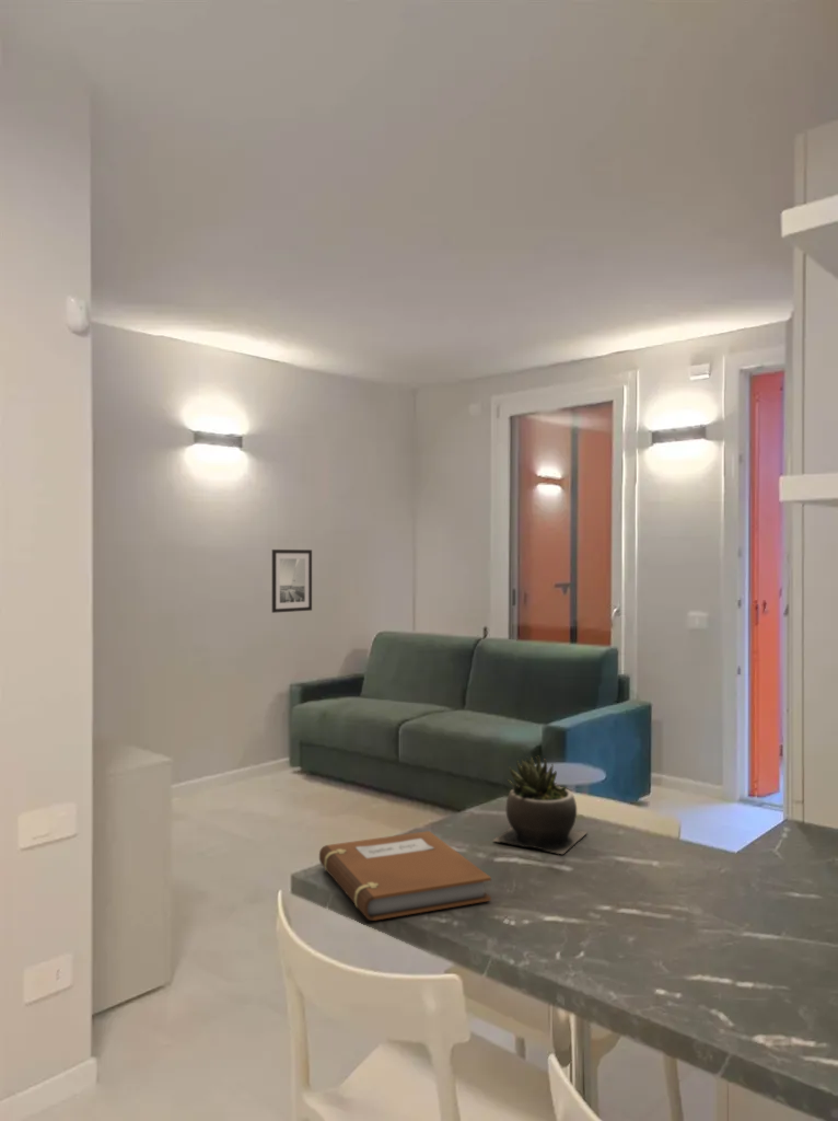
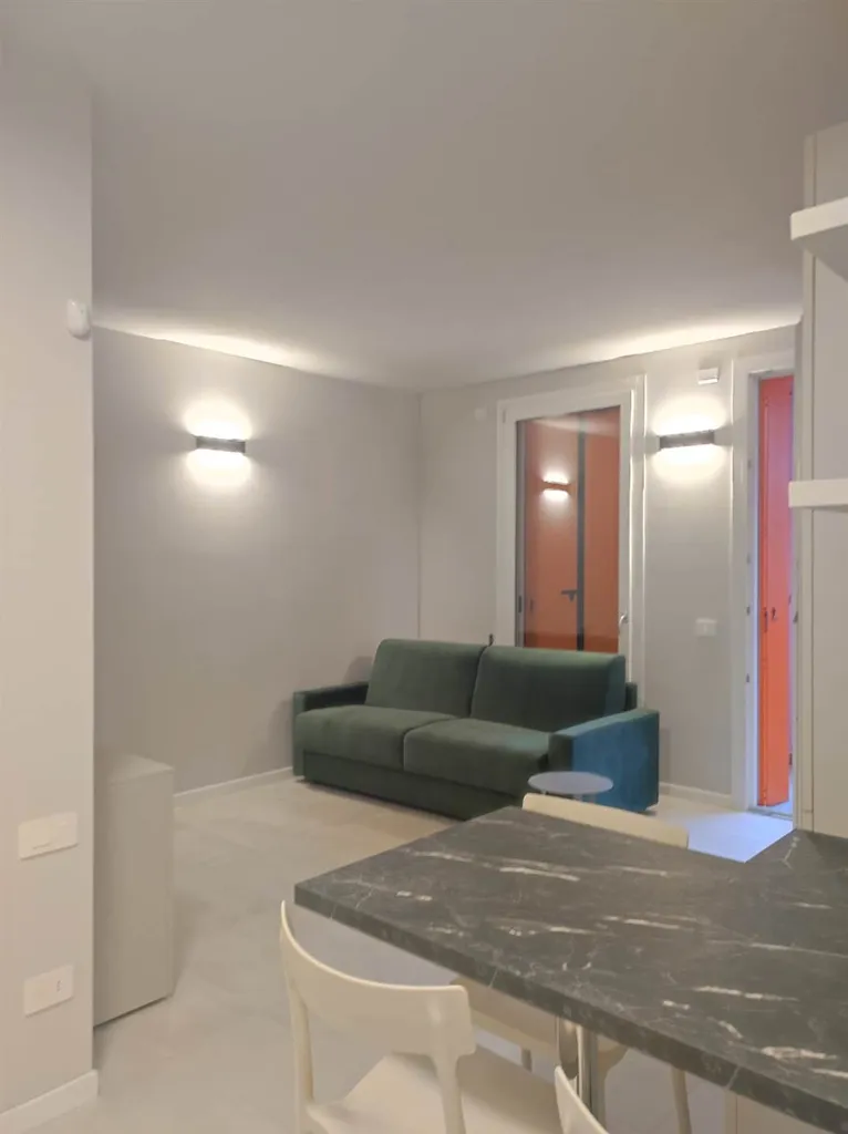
- succulent plant (540, 796)
- wall art (292, 580)
- notebook (398, 870)
